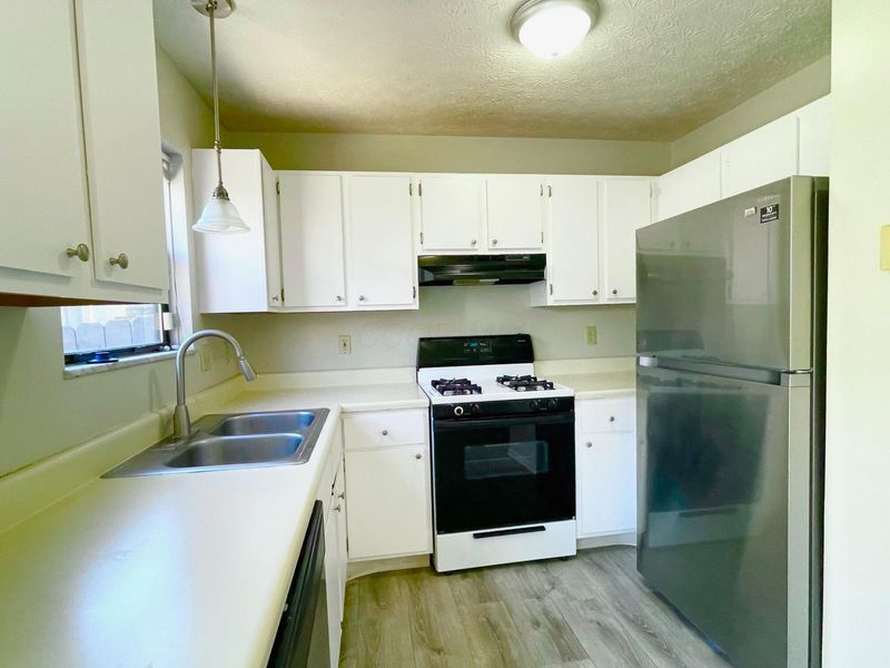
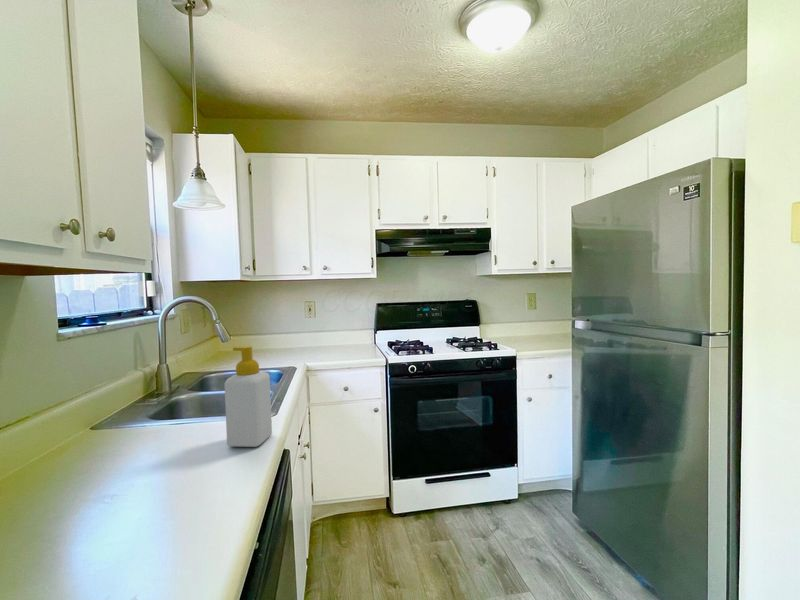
+ soap bottle (248, 394)
